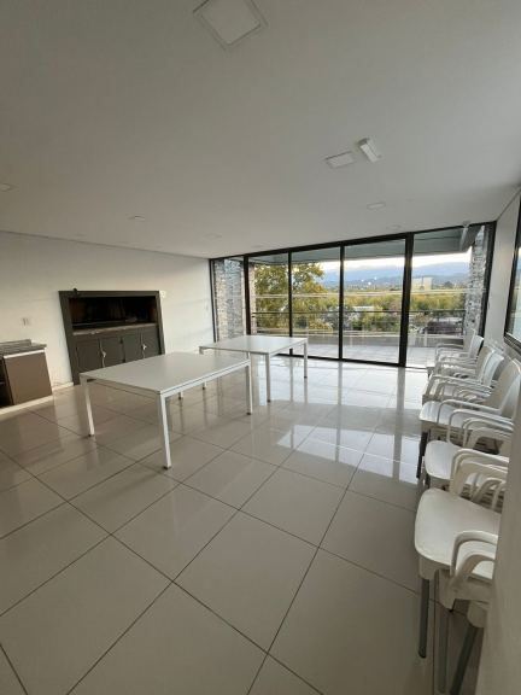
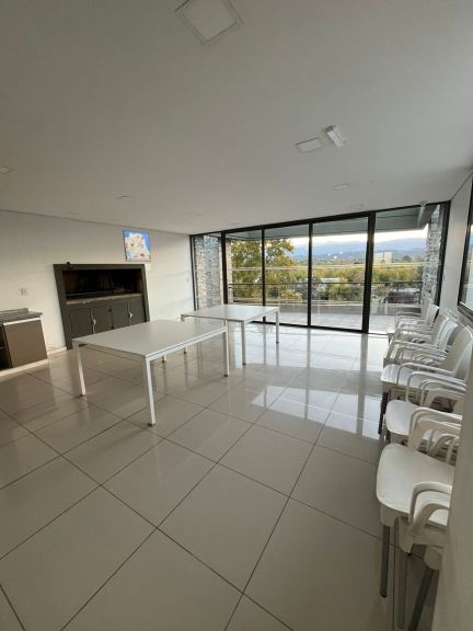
+ wall art (137, 246)
